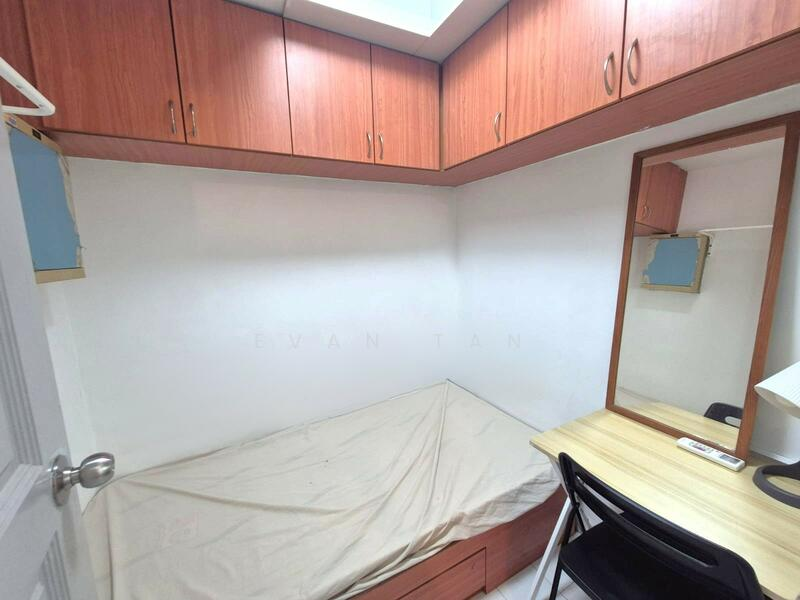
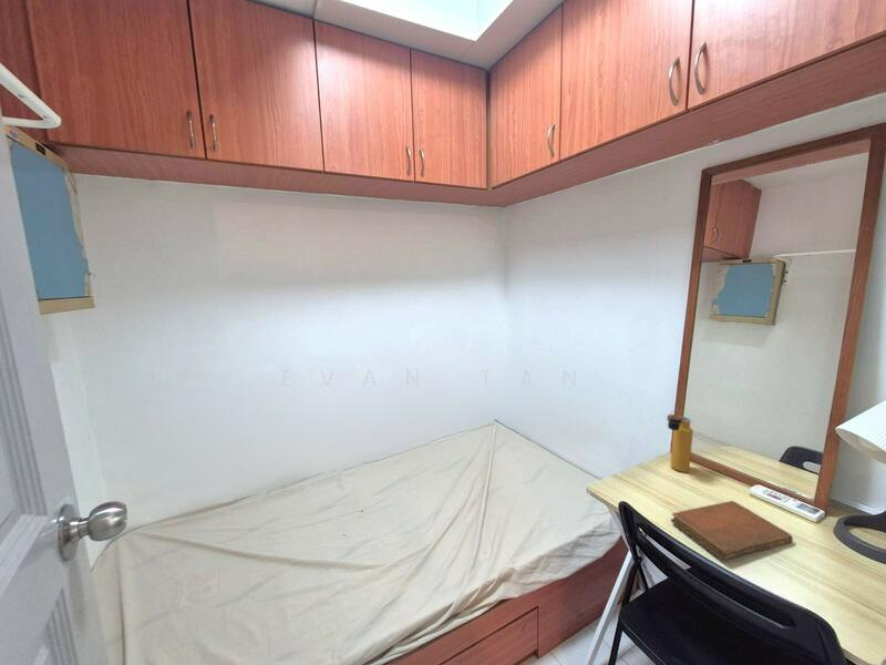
+ notebook (729, 528)
+ water bottle (678, 439)
